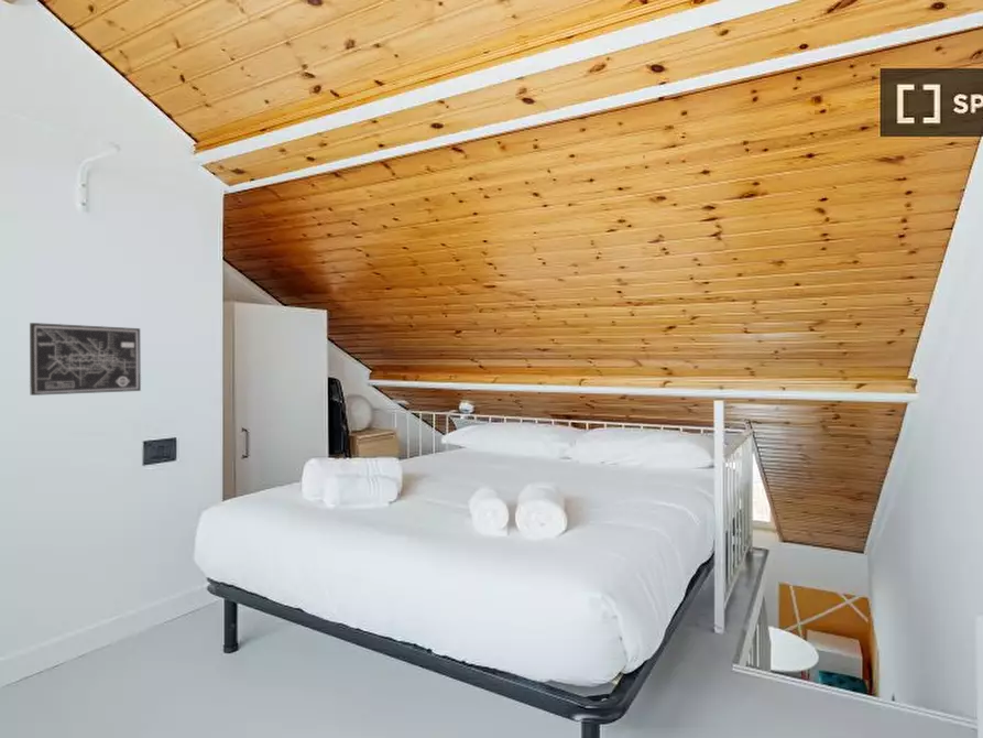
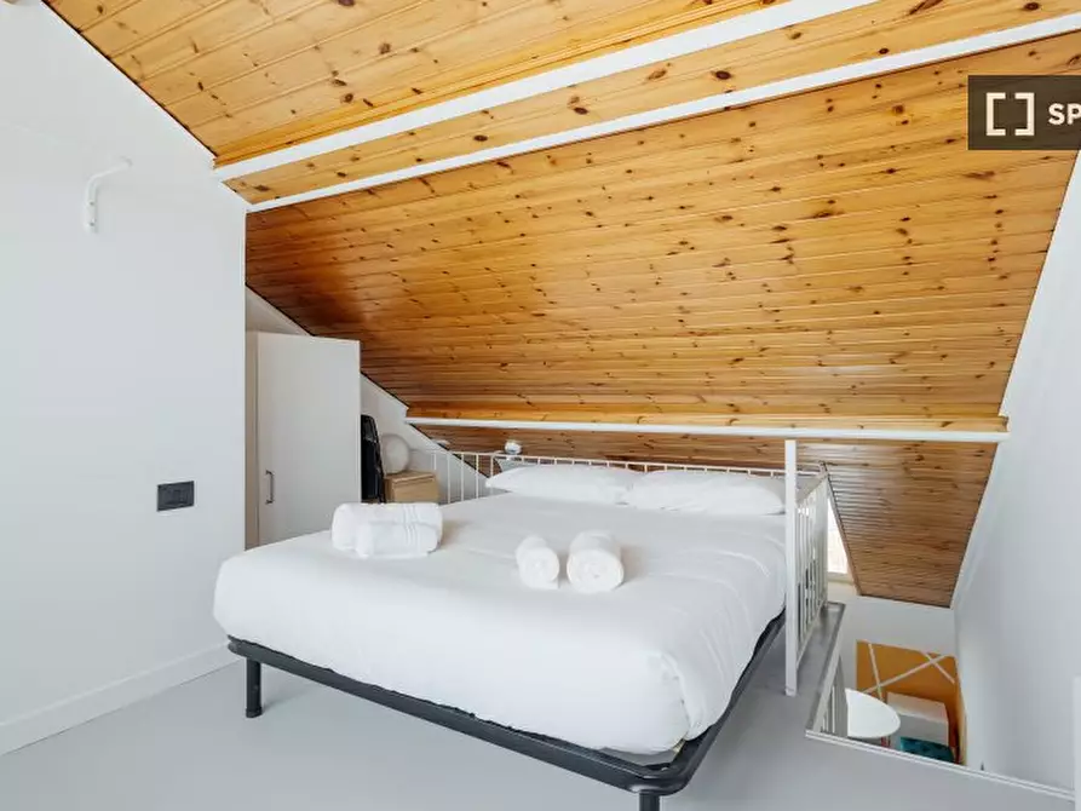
- wall art (88, 359)
